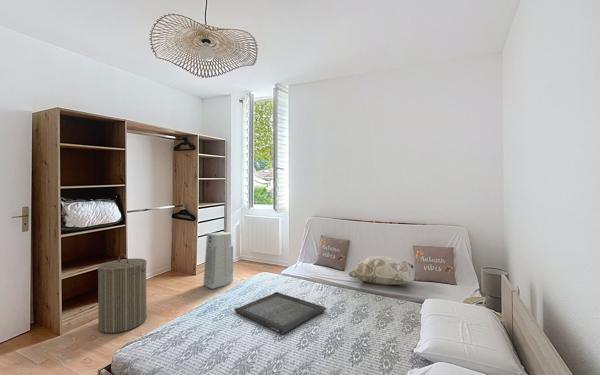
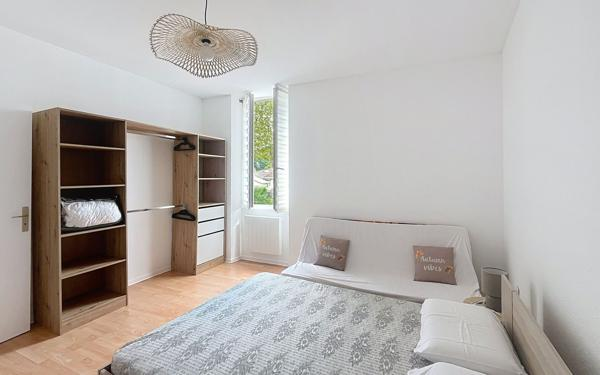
- air purifier (219, 258)
- serving tray (280, 309)
- laundry hamper (123, 288)
- decorative pillow (382, 269)
